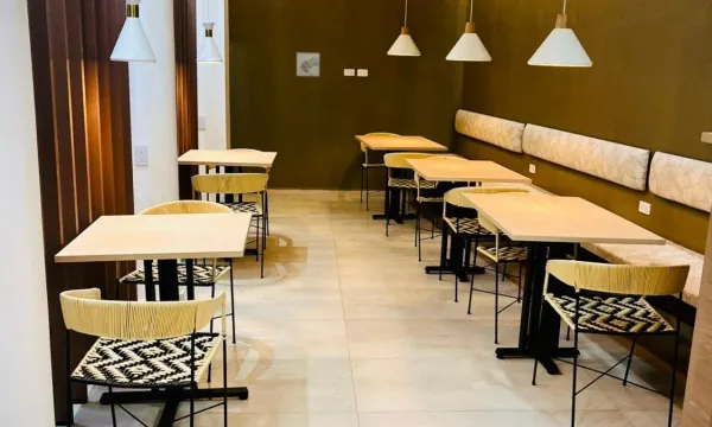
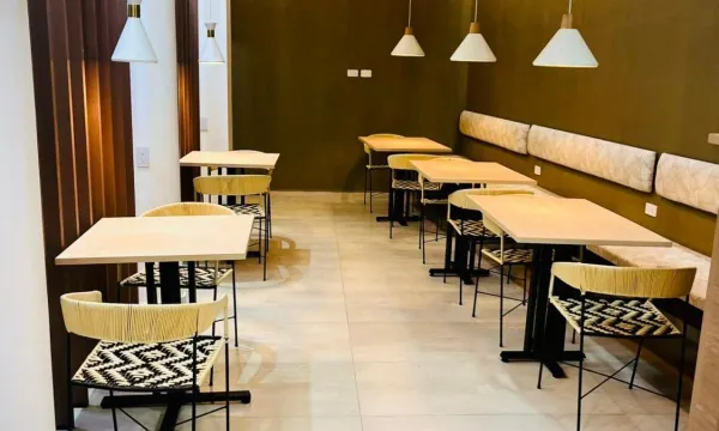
- wall art (307, 64)
